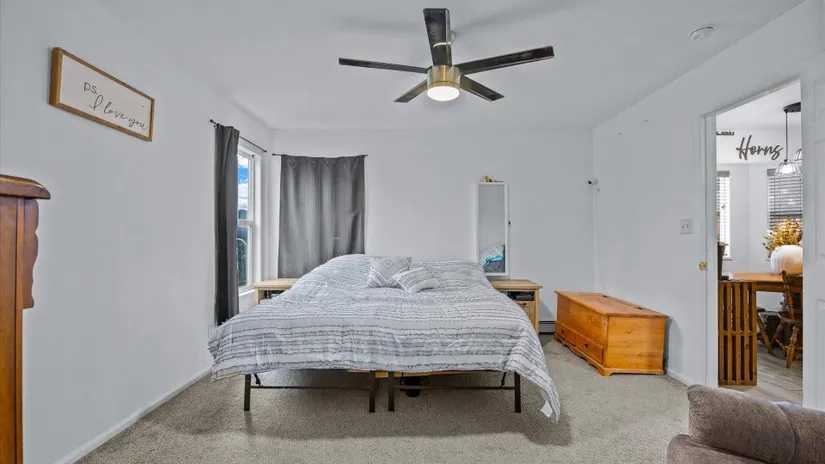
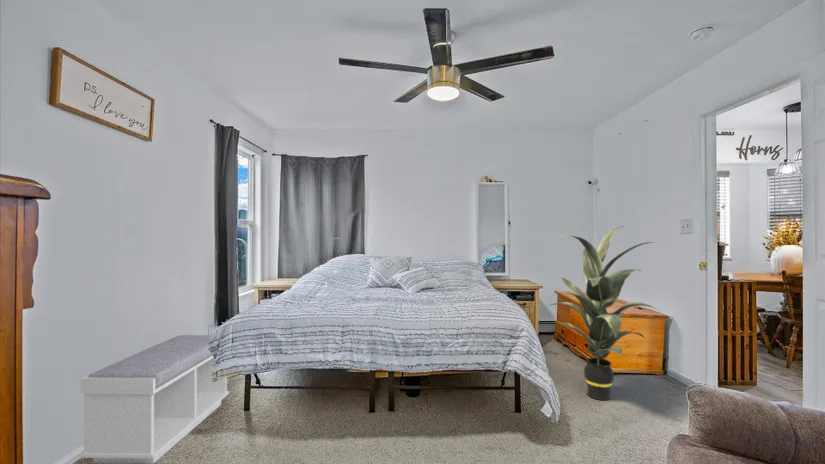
+ bench (168, 389)
+ indoor plant (606, 311)
